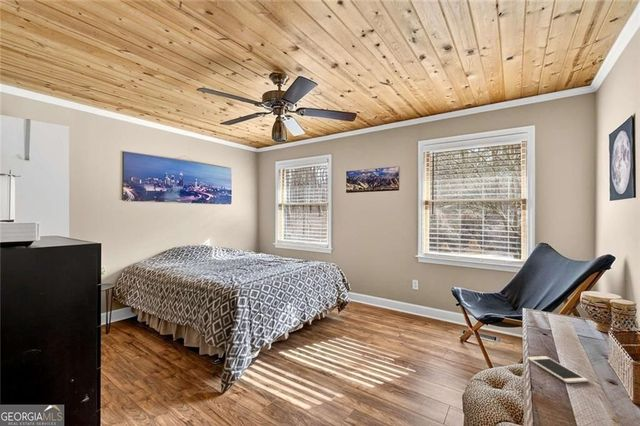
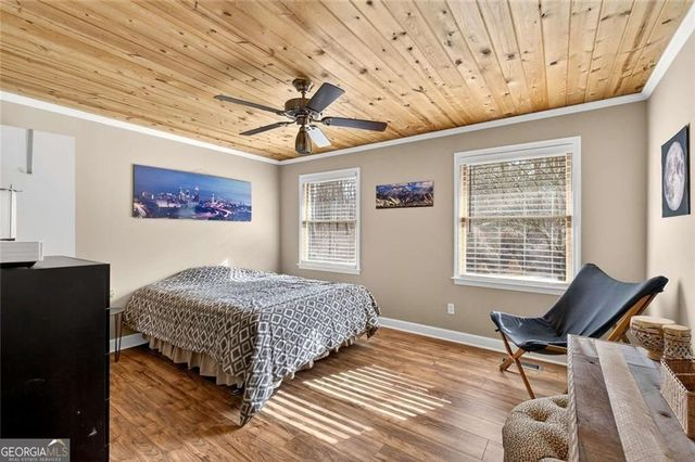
- cell phone (555, 368)
